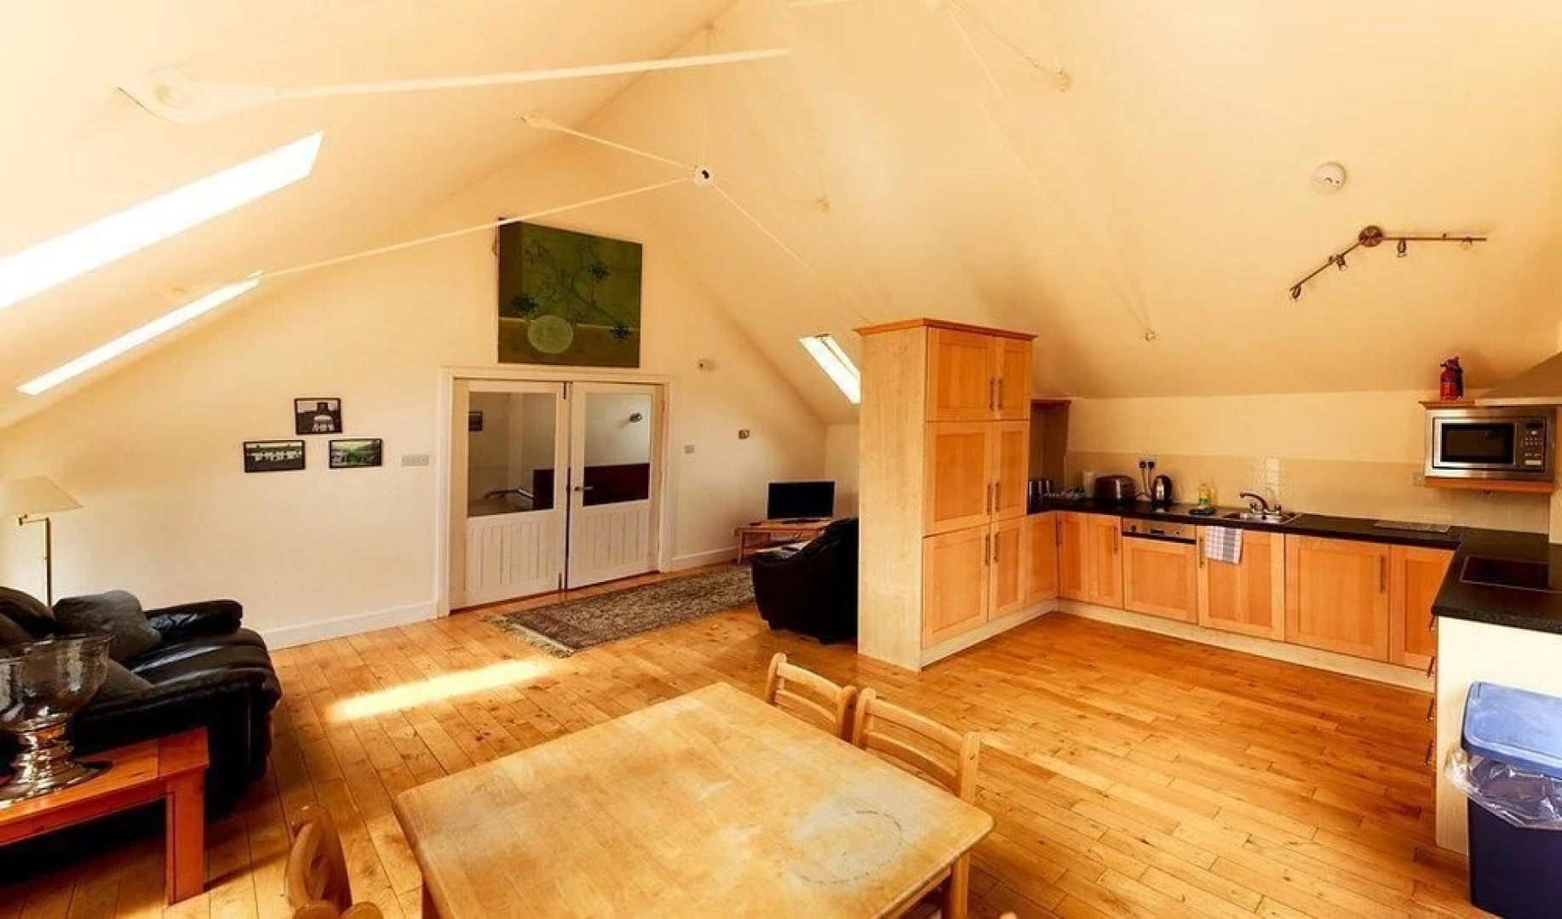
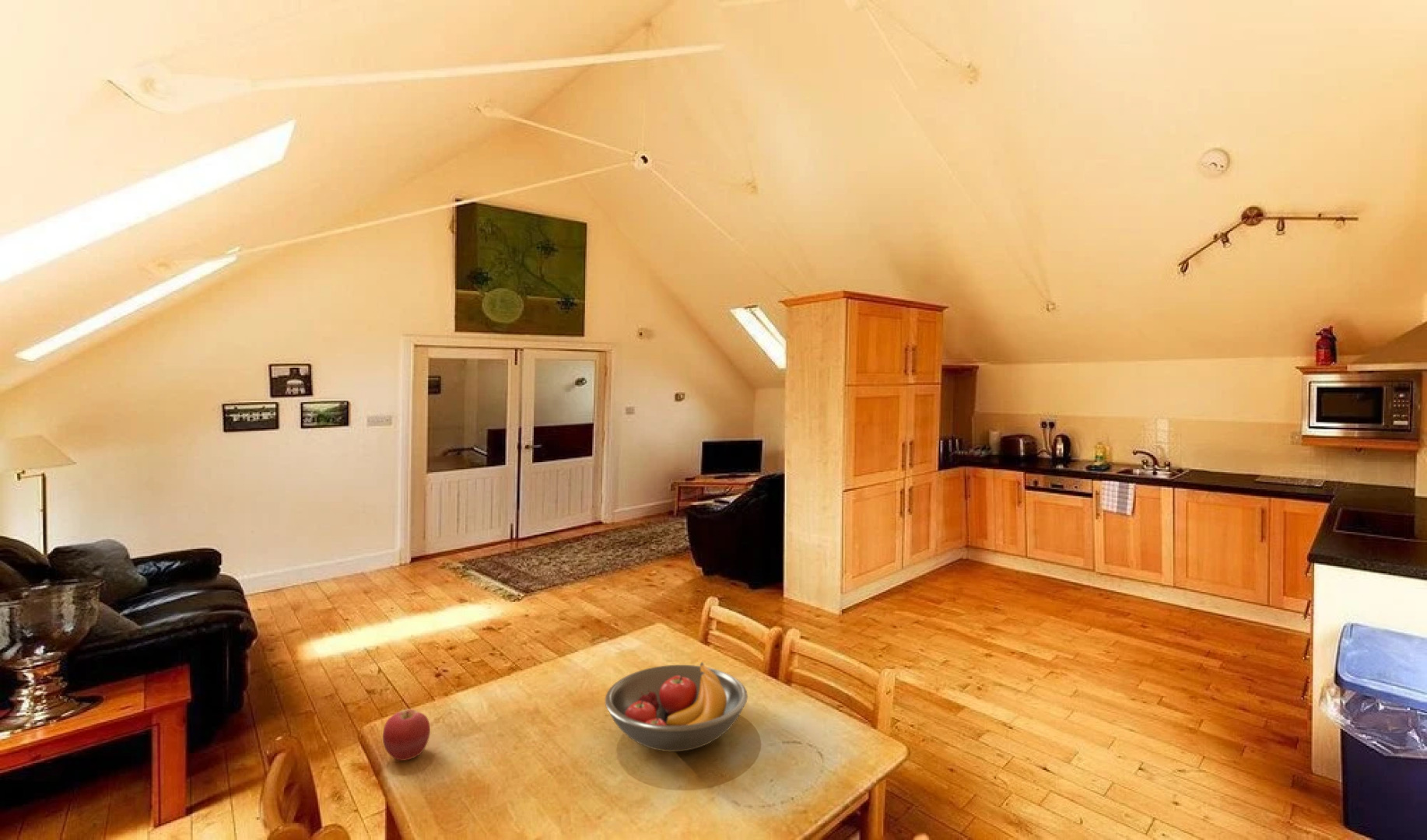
+ apple (406, 733)
+ fruit bowl (676, 707)
